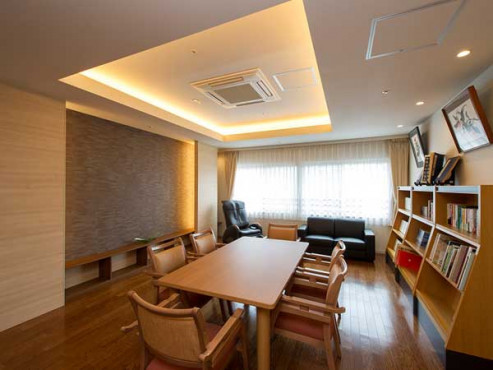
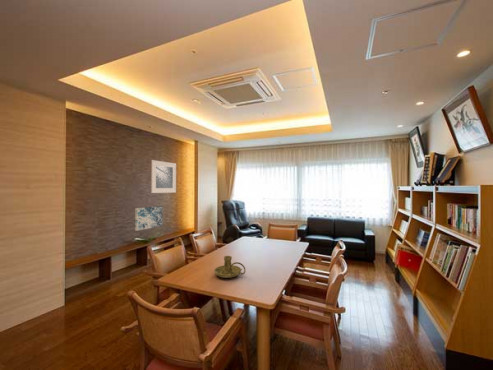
+ wall art (149, 217)
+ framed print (164, 177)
+ candle holder (230, 266)
